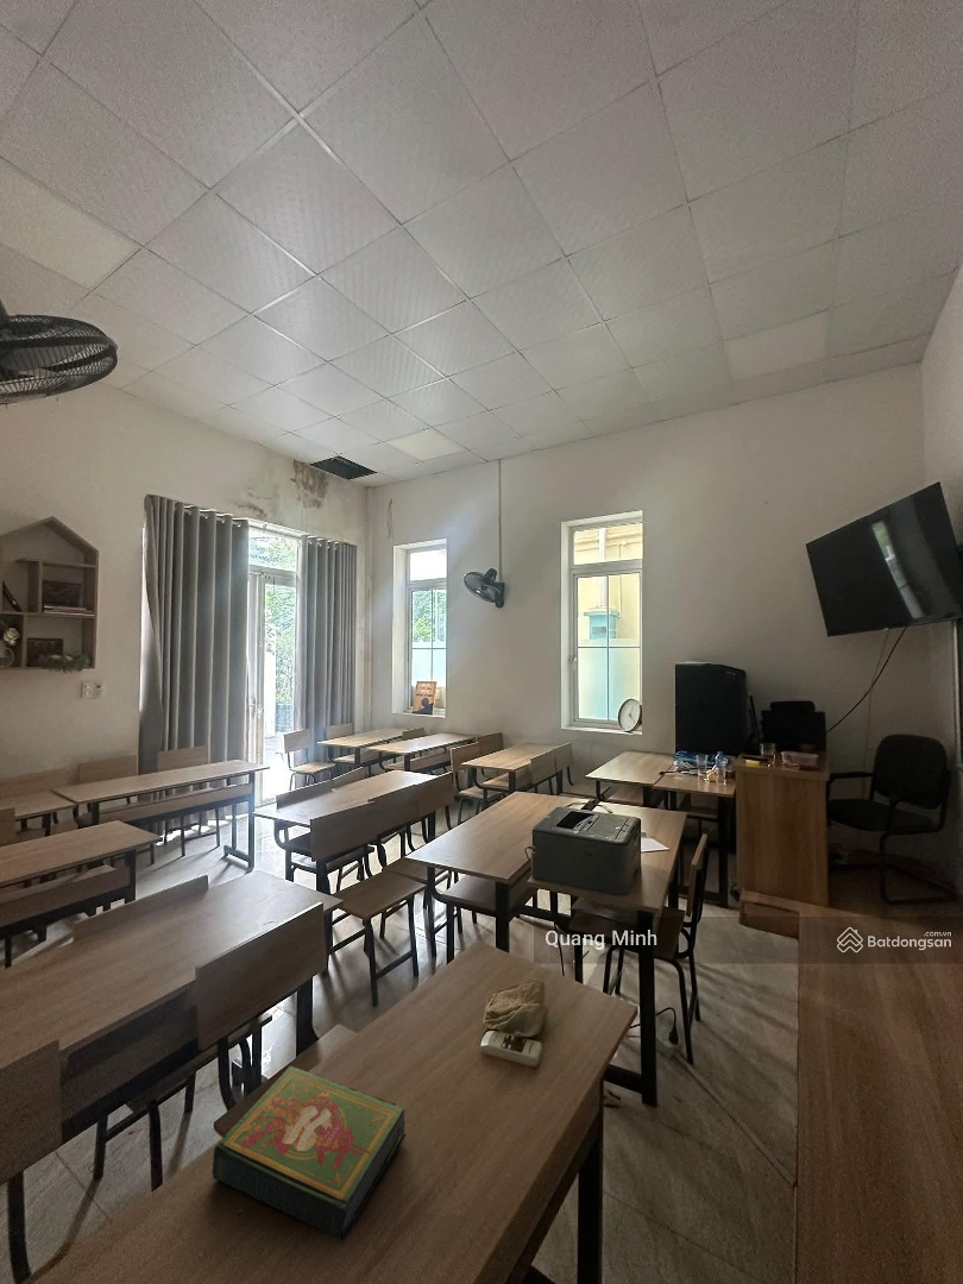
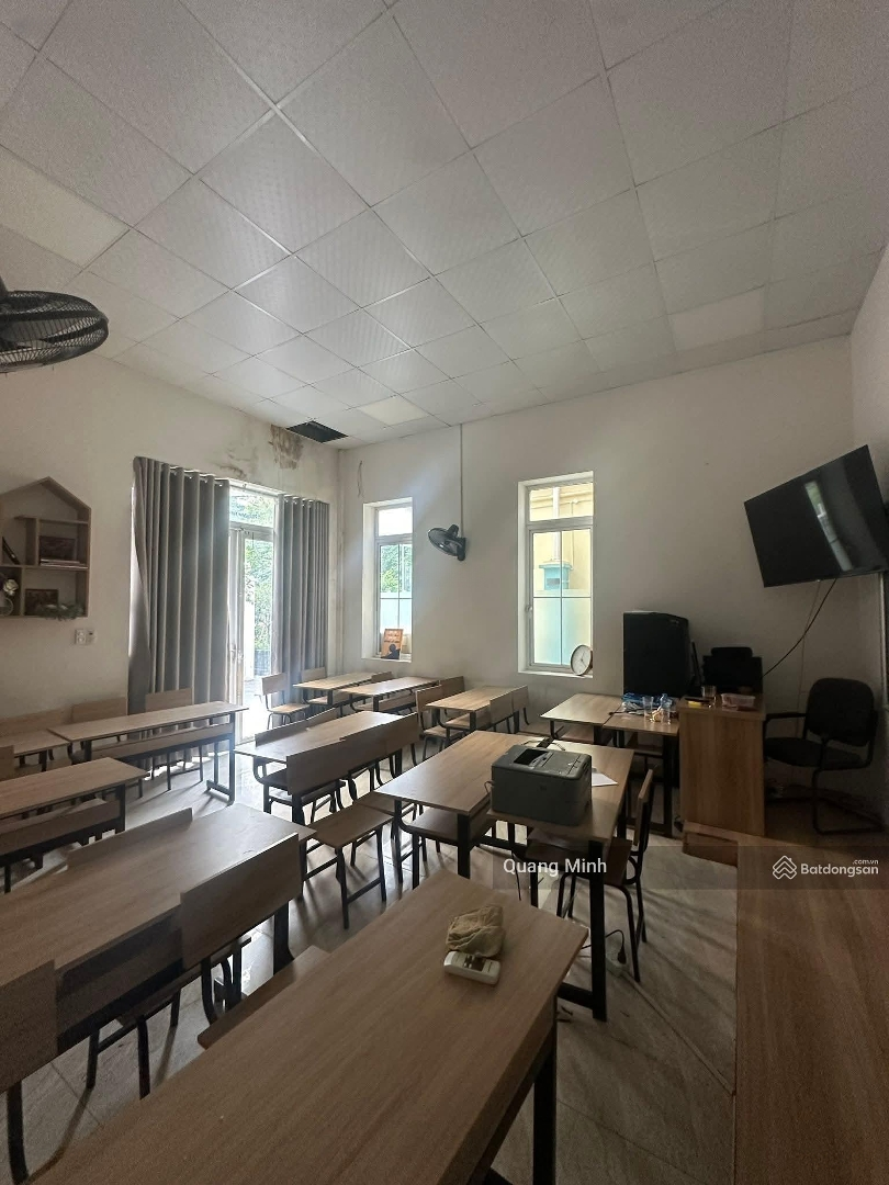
- book (313, 1140)
